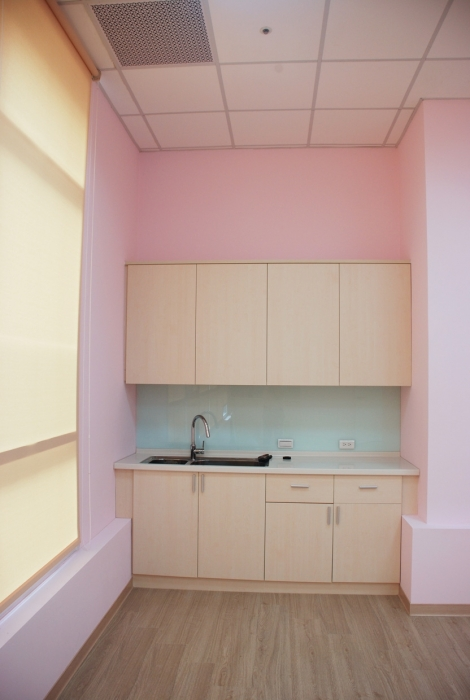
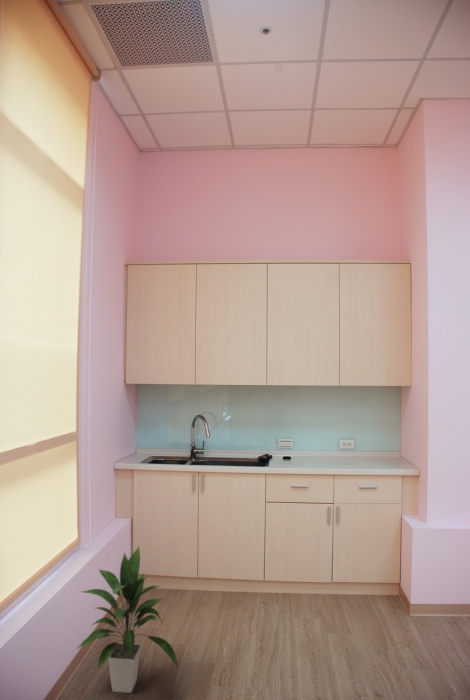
+ indoor plant (128, 622)
